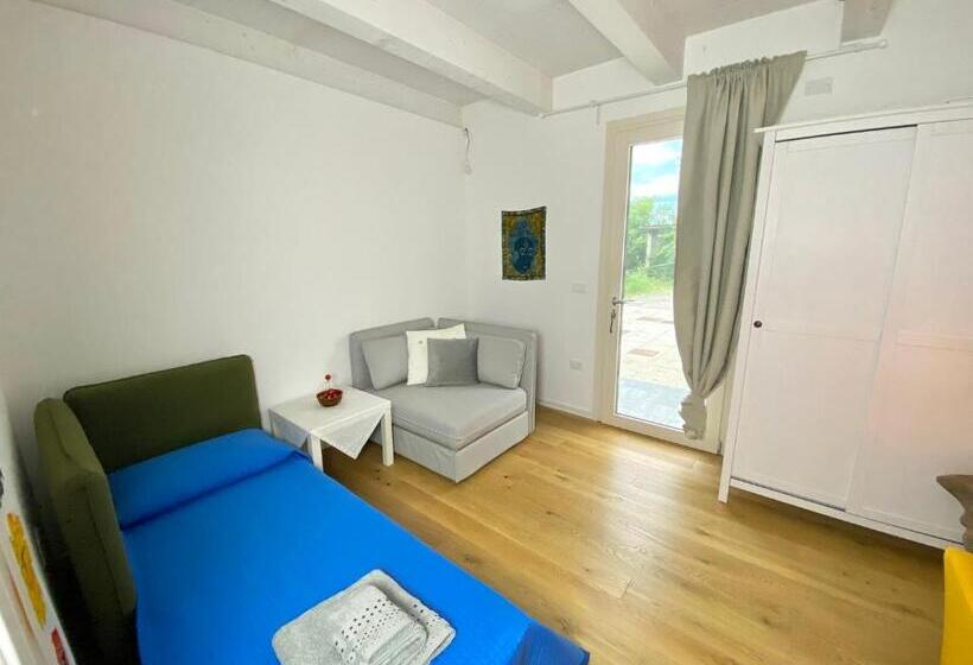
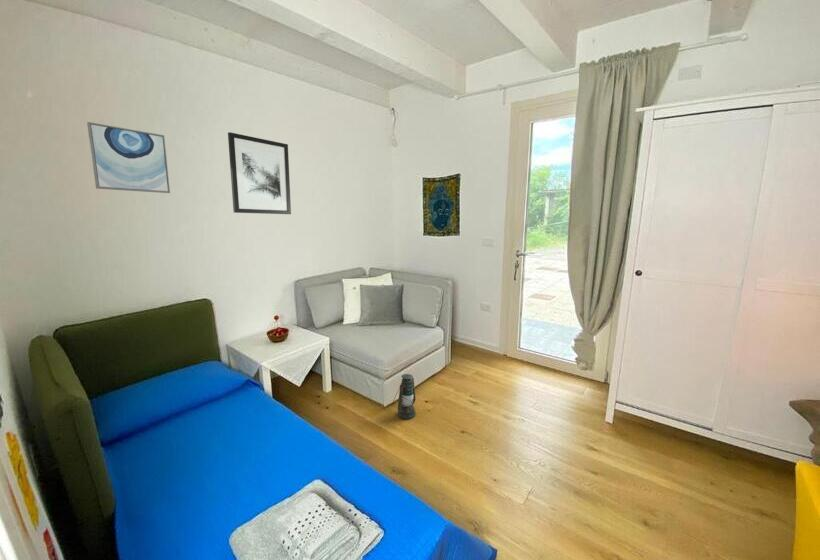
+ lantern (406, 394)
+ wall art (262, 176)
+ wall art (131, 160)
